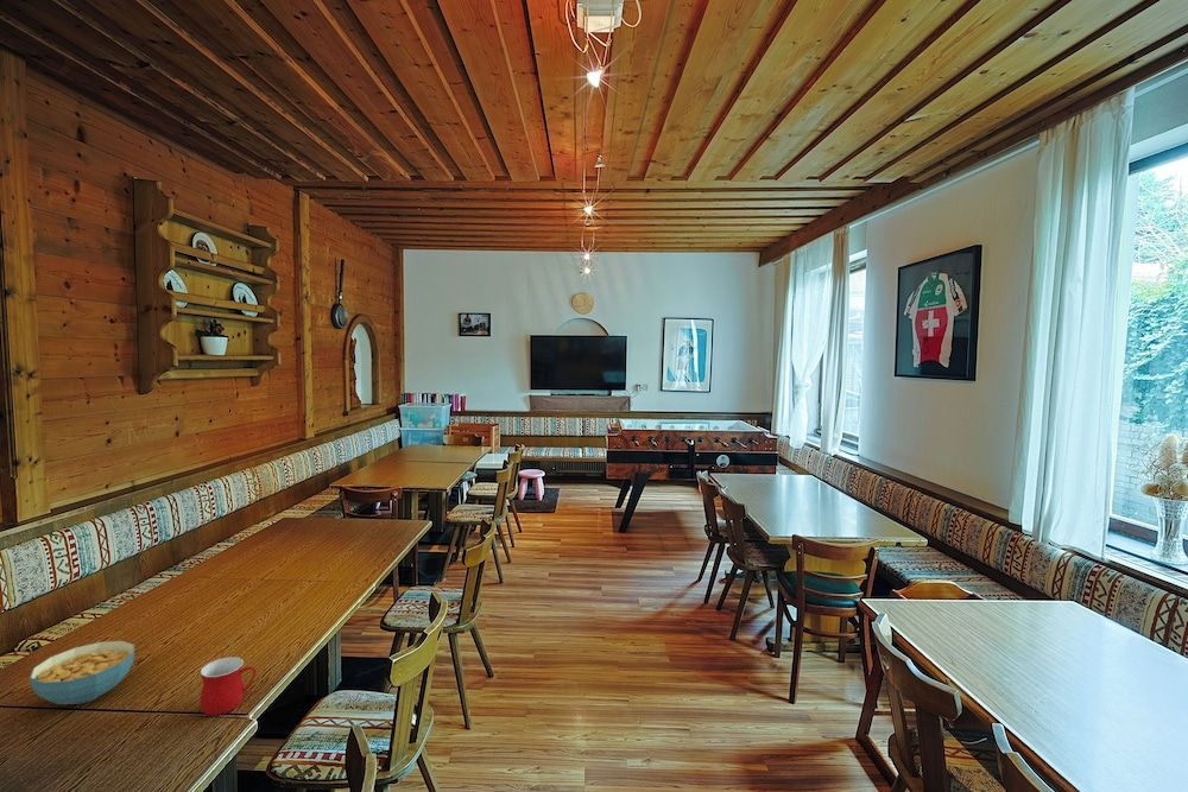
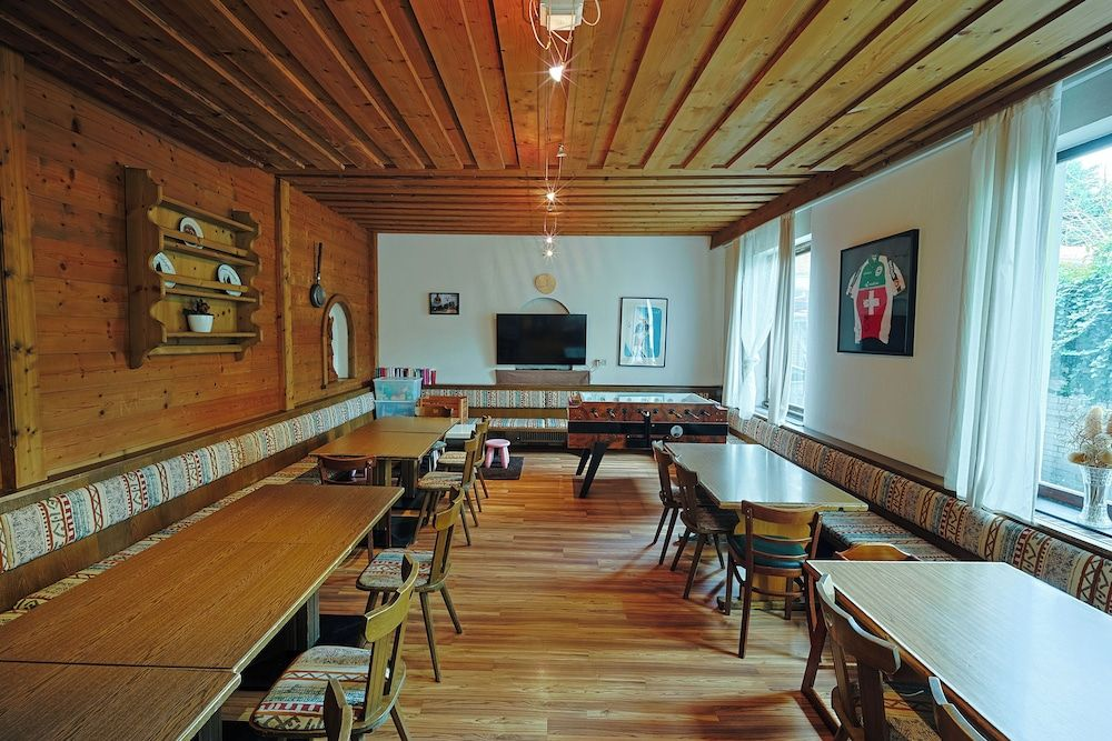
- mug (228, 685)
- cereal bowl (86, 678)
